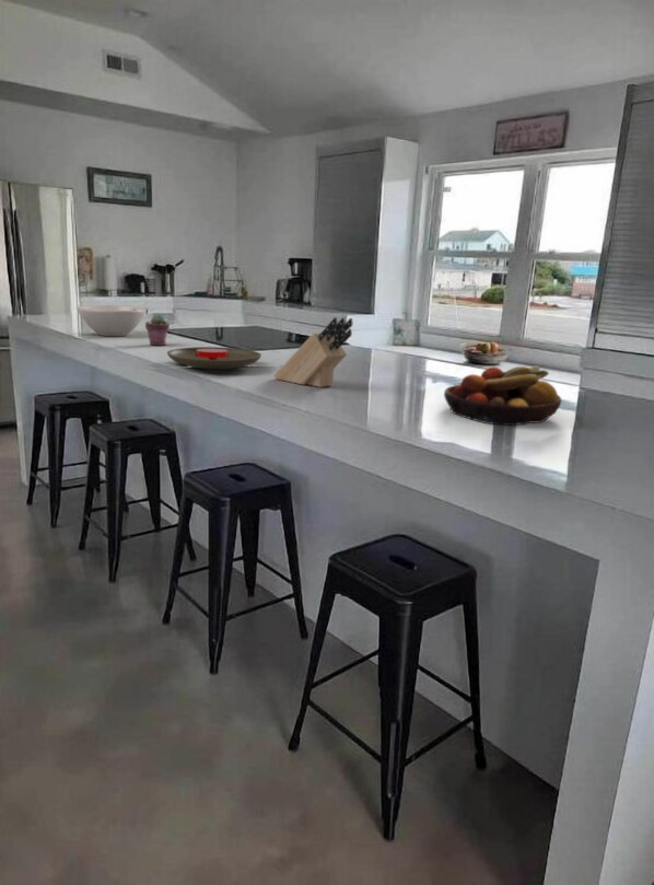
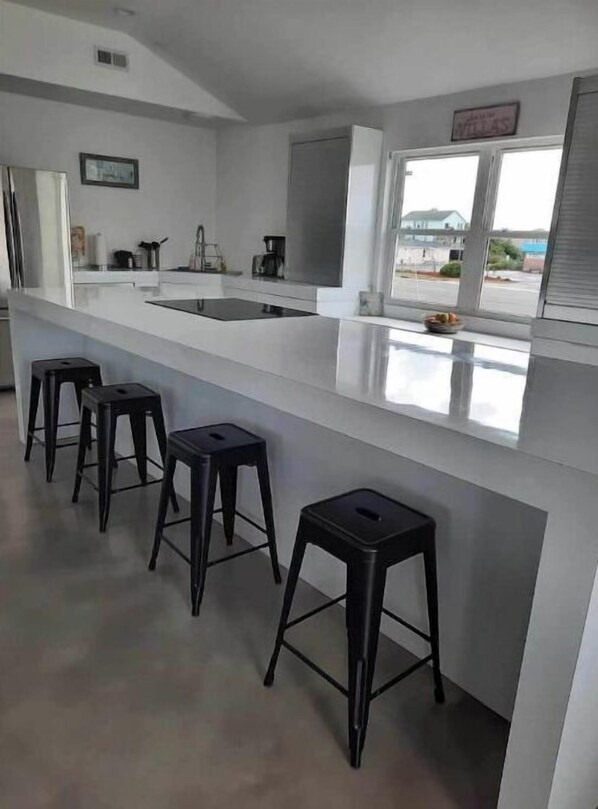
- bowl (112, 321)
- fruit bowl (502, 388)
- knife block (314, 349)
- potted succulent (157, 328)
- plate (214, 358)
